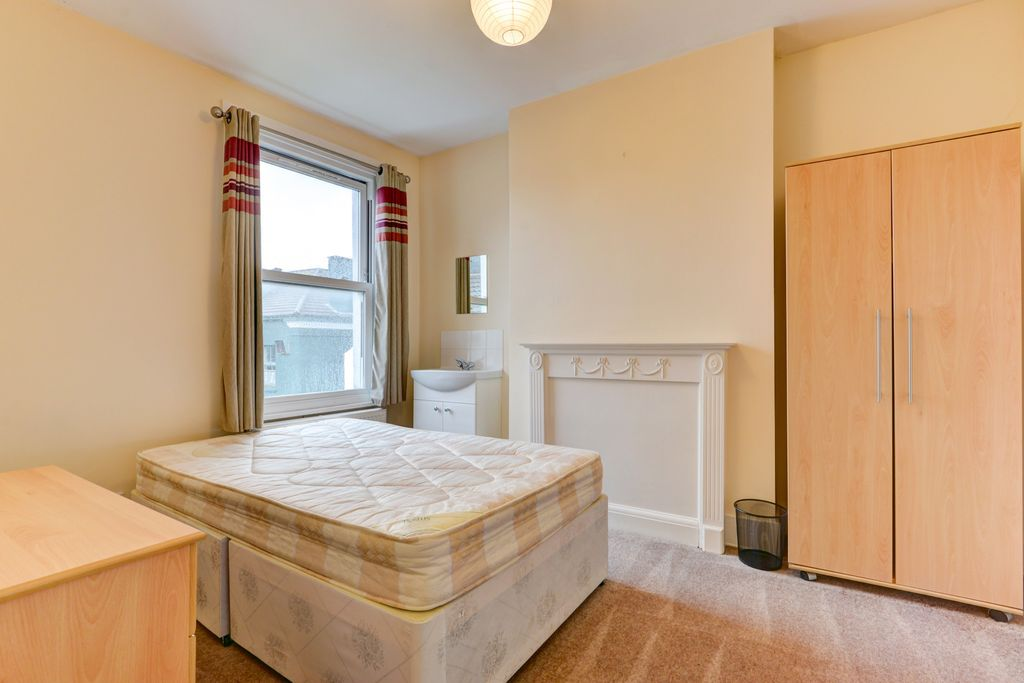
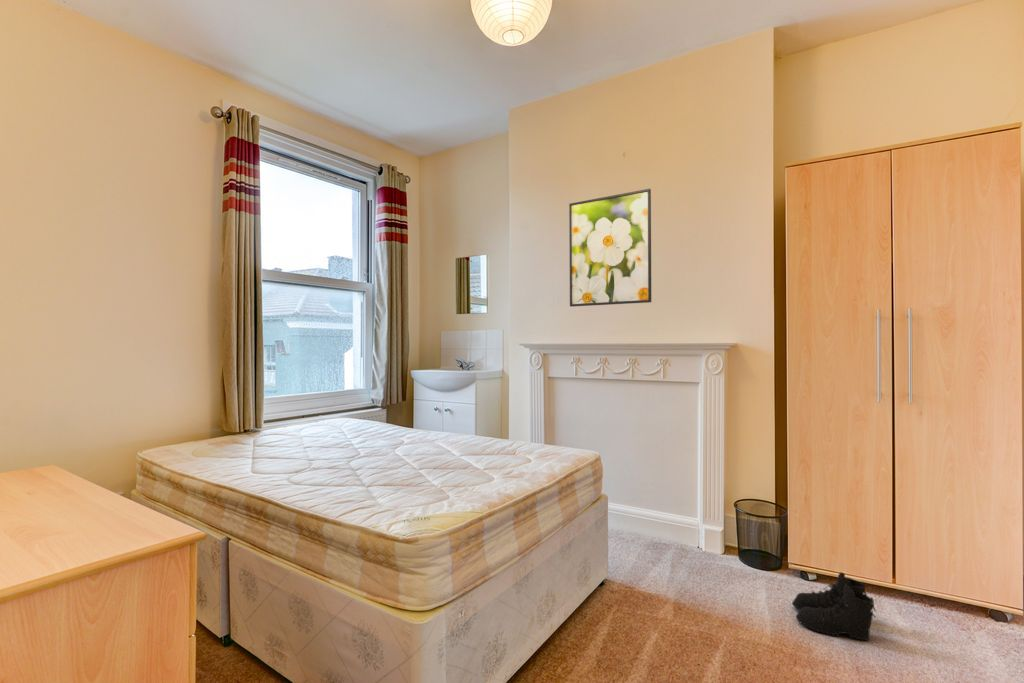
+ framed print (608, 250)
+ boots (831, 599)
